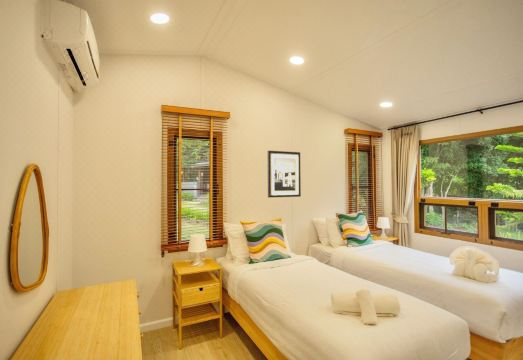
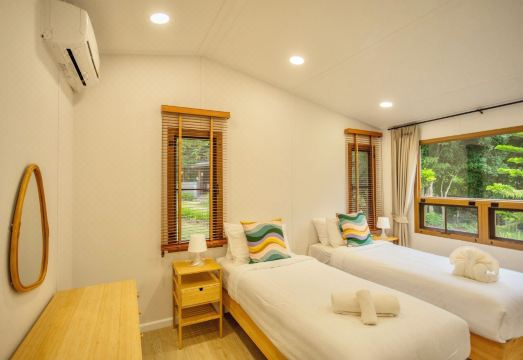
- wall art (284, 174)
